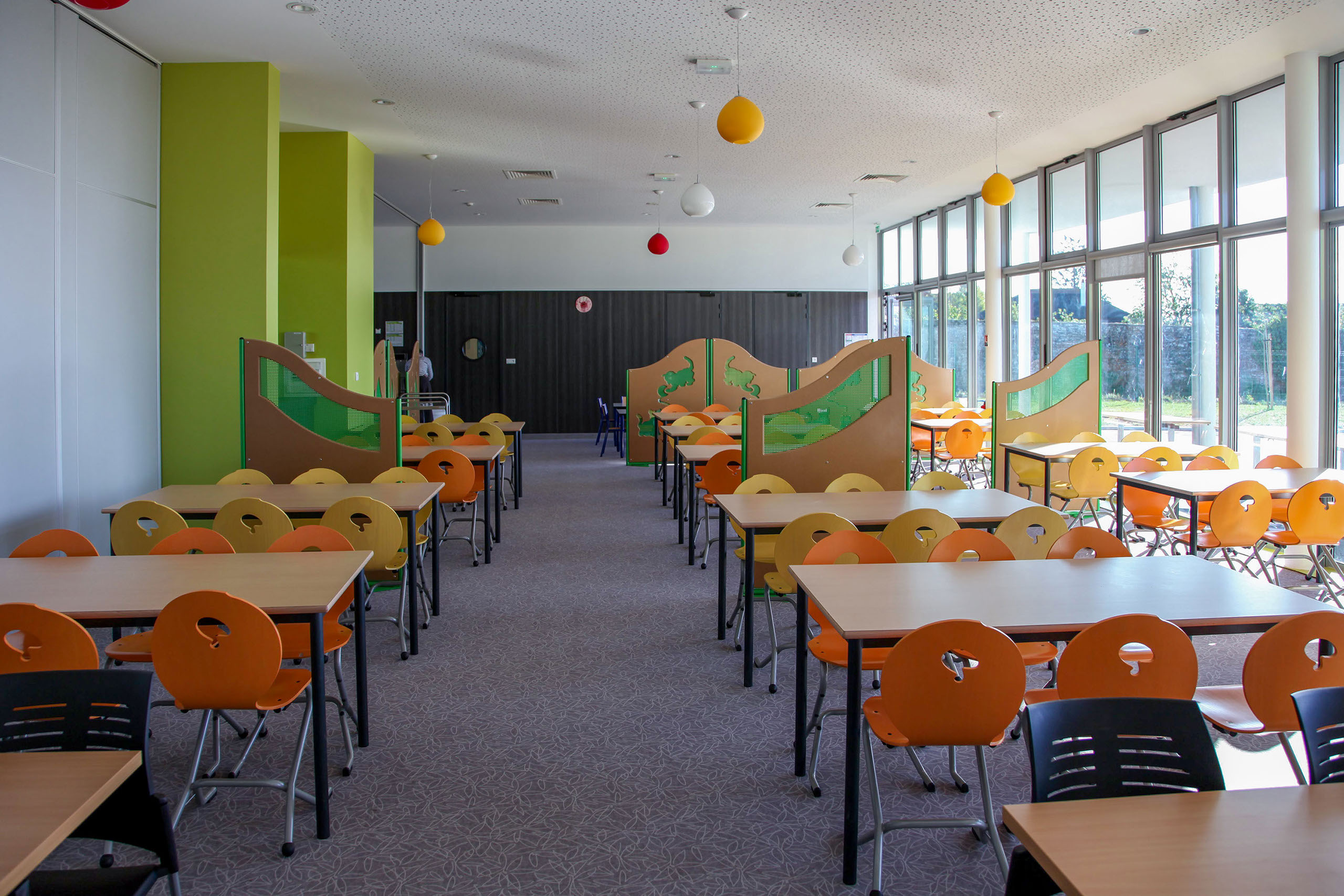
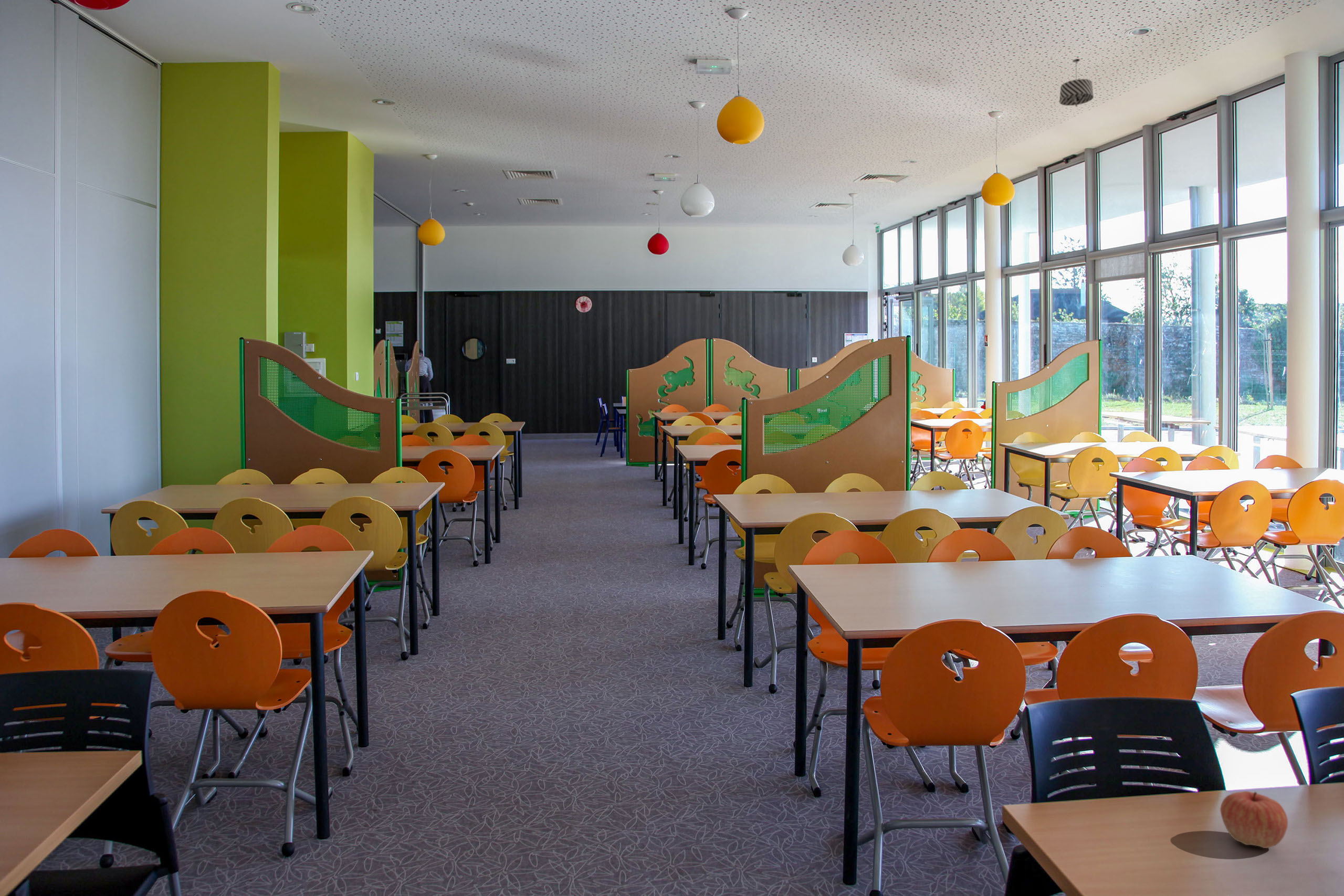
+ apple (1253, 816)
+ pendant light (1076, 83)
